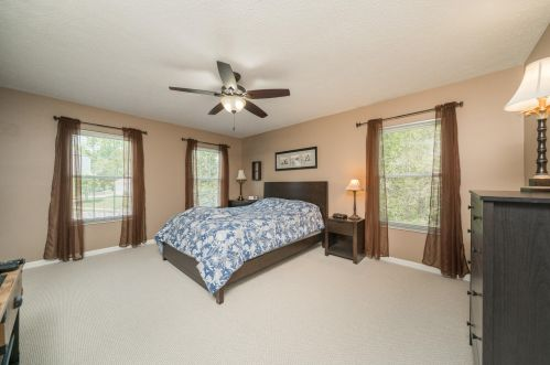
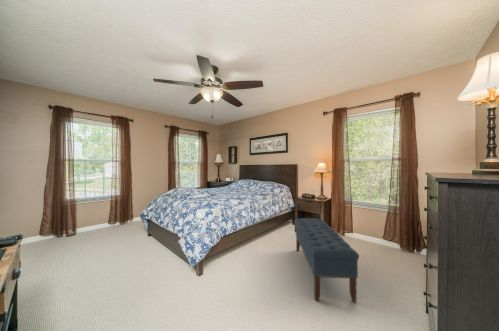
+ bench (319, 250)
